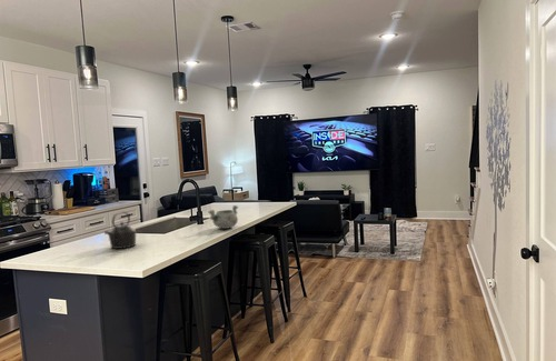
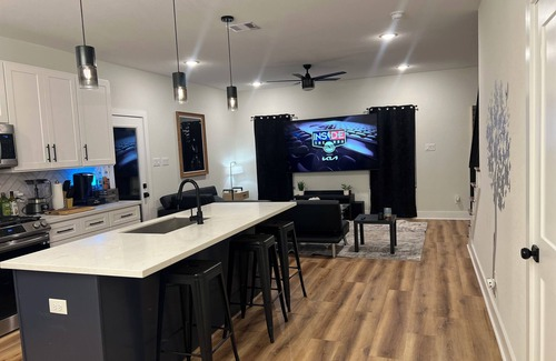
- kettle (118, 230)
- decorative bowl (224, 217)
